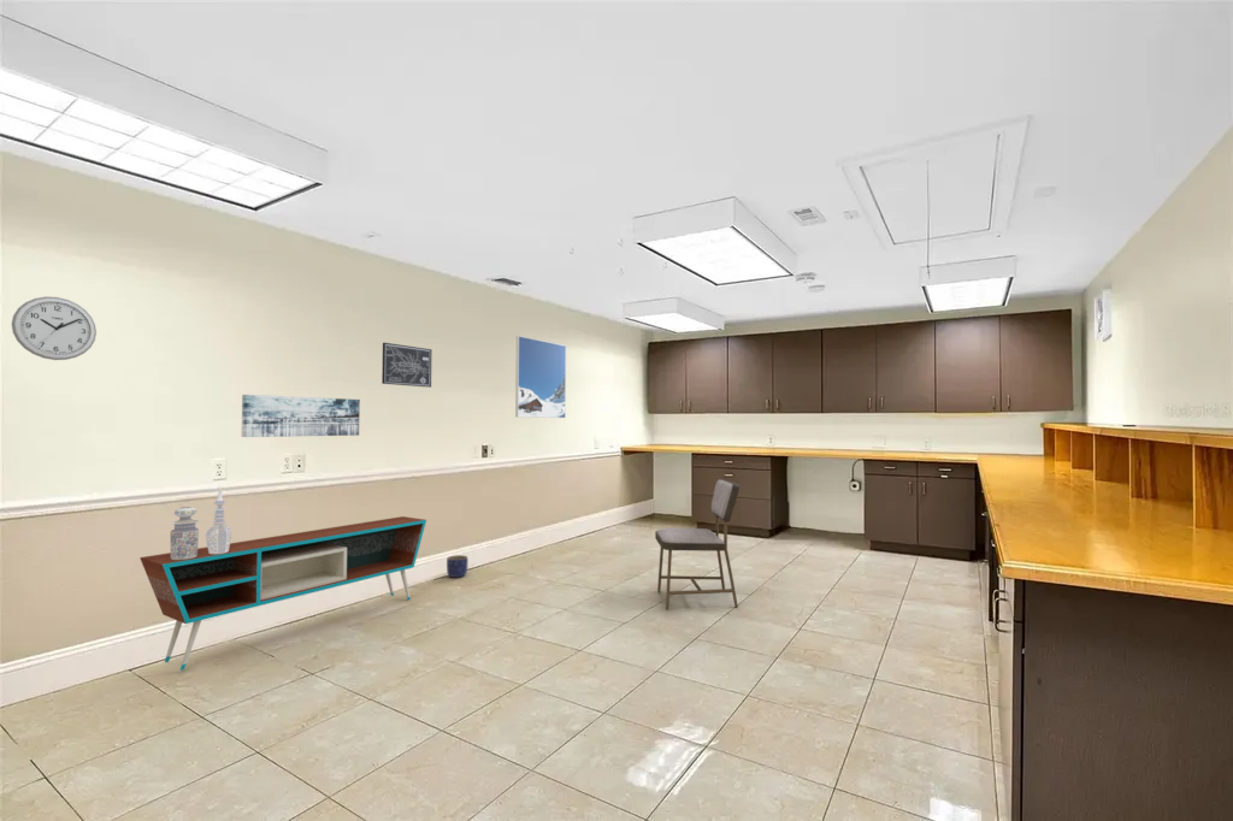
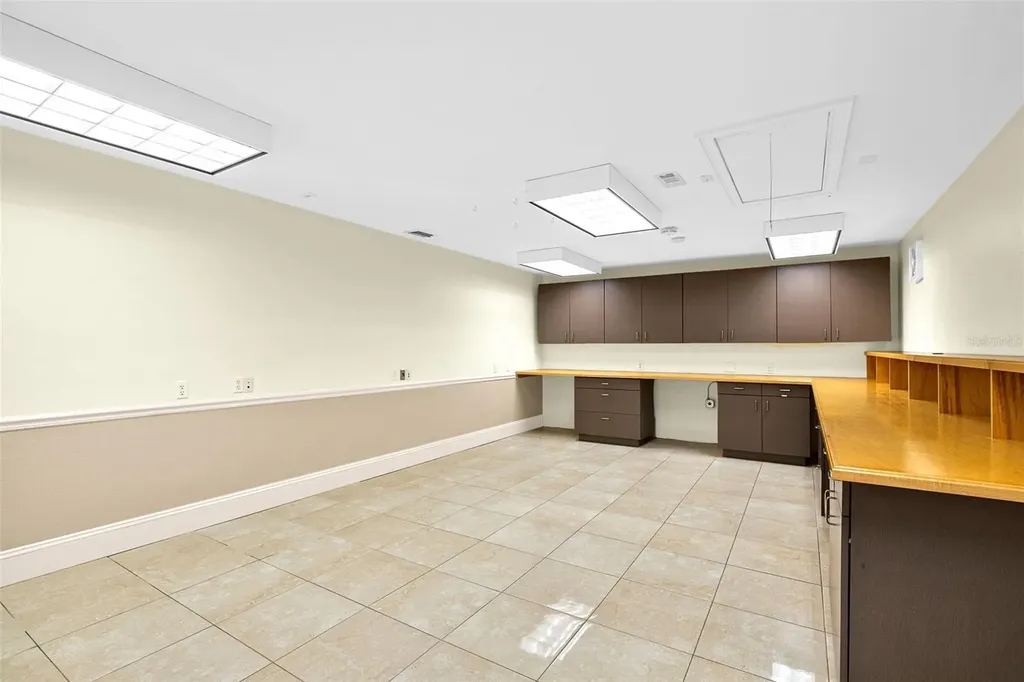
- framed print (542, 379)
- wall art (407, 365)
- dining chair (695, 539)
- wall clock (55, 327)
- media console (306, 580)
- decorative vase (197, 521)
- planter (456, 566)
- wall art (305, 417)
